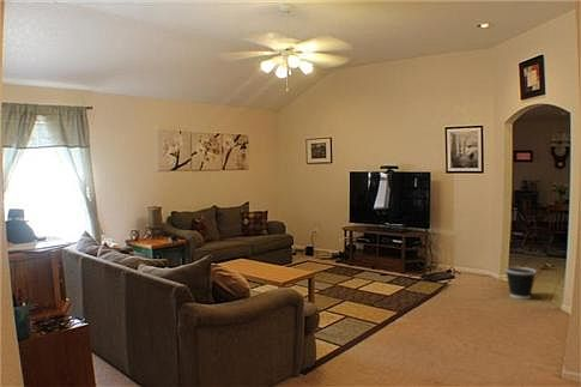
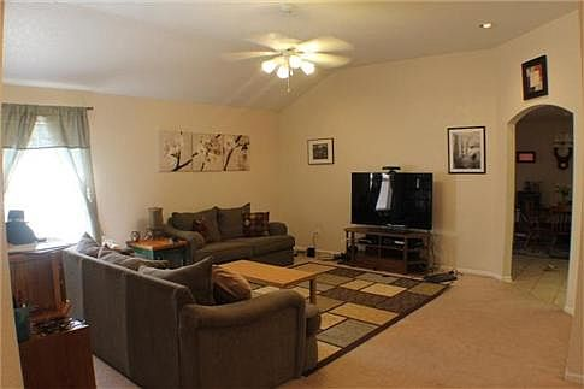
- wastebasket (520, 283)
